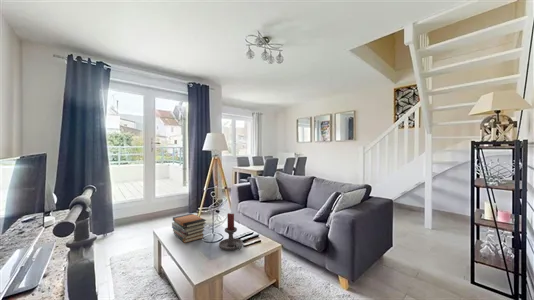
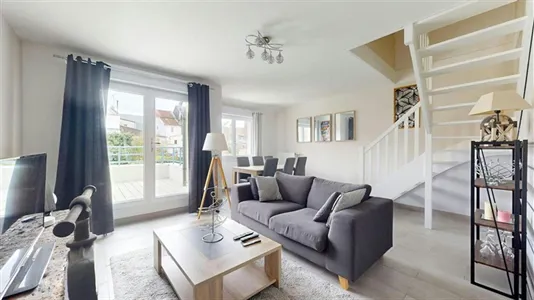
- book stack (188, 226)
- candle holder (232, 230)
